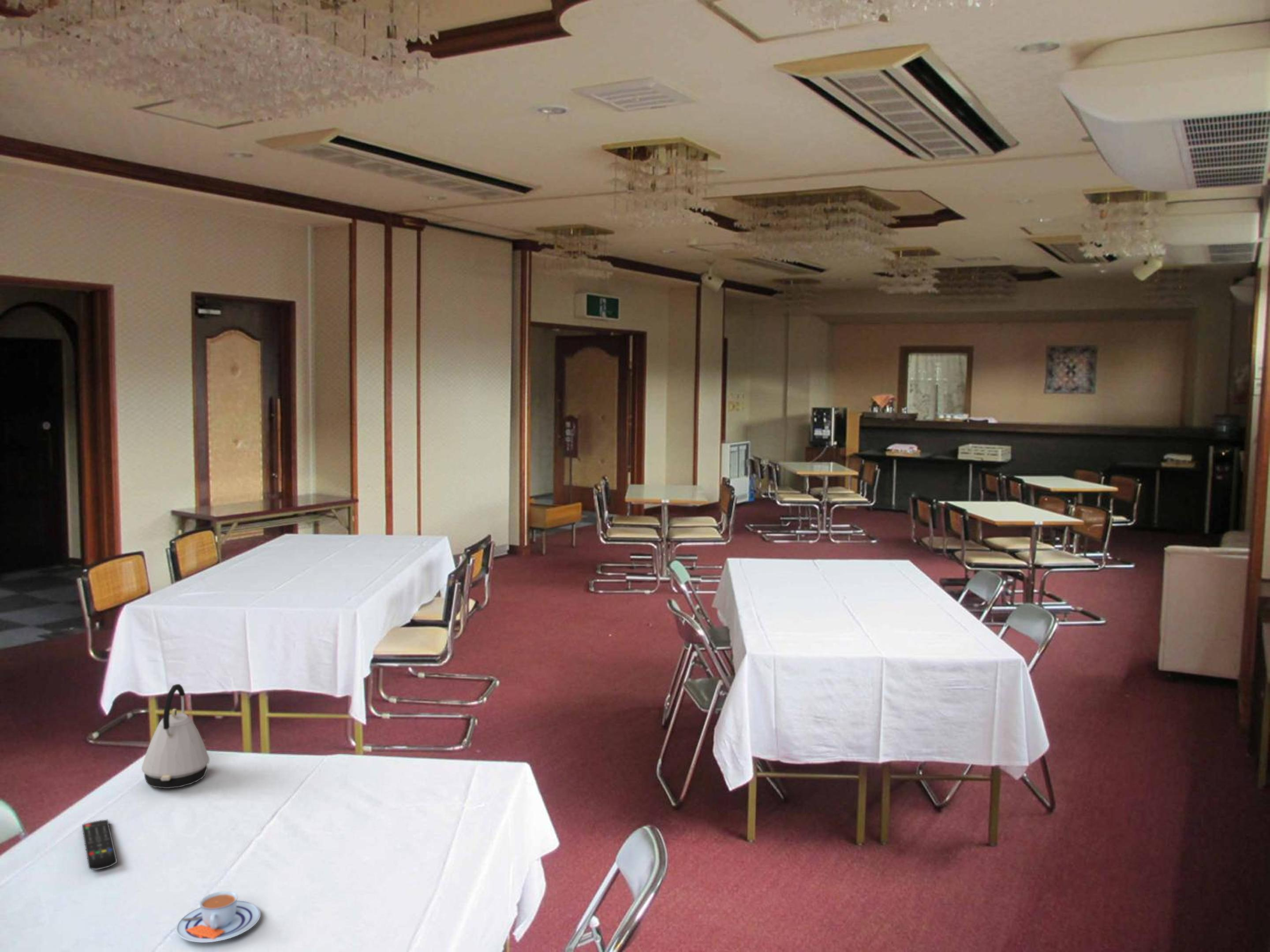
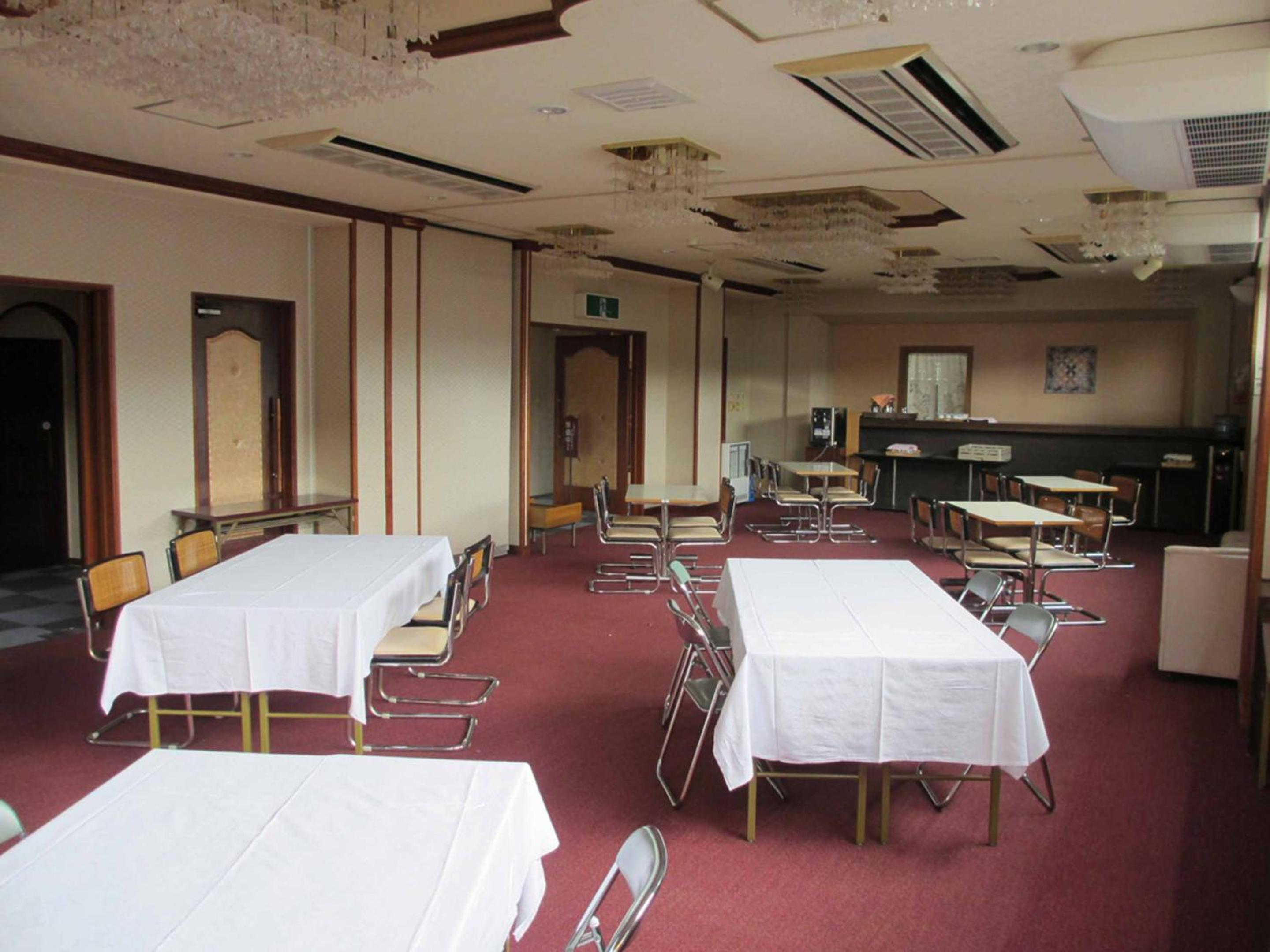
- teacup (219, 913)
- remote control (99, 844)
- kettle (176, 732)
